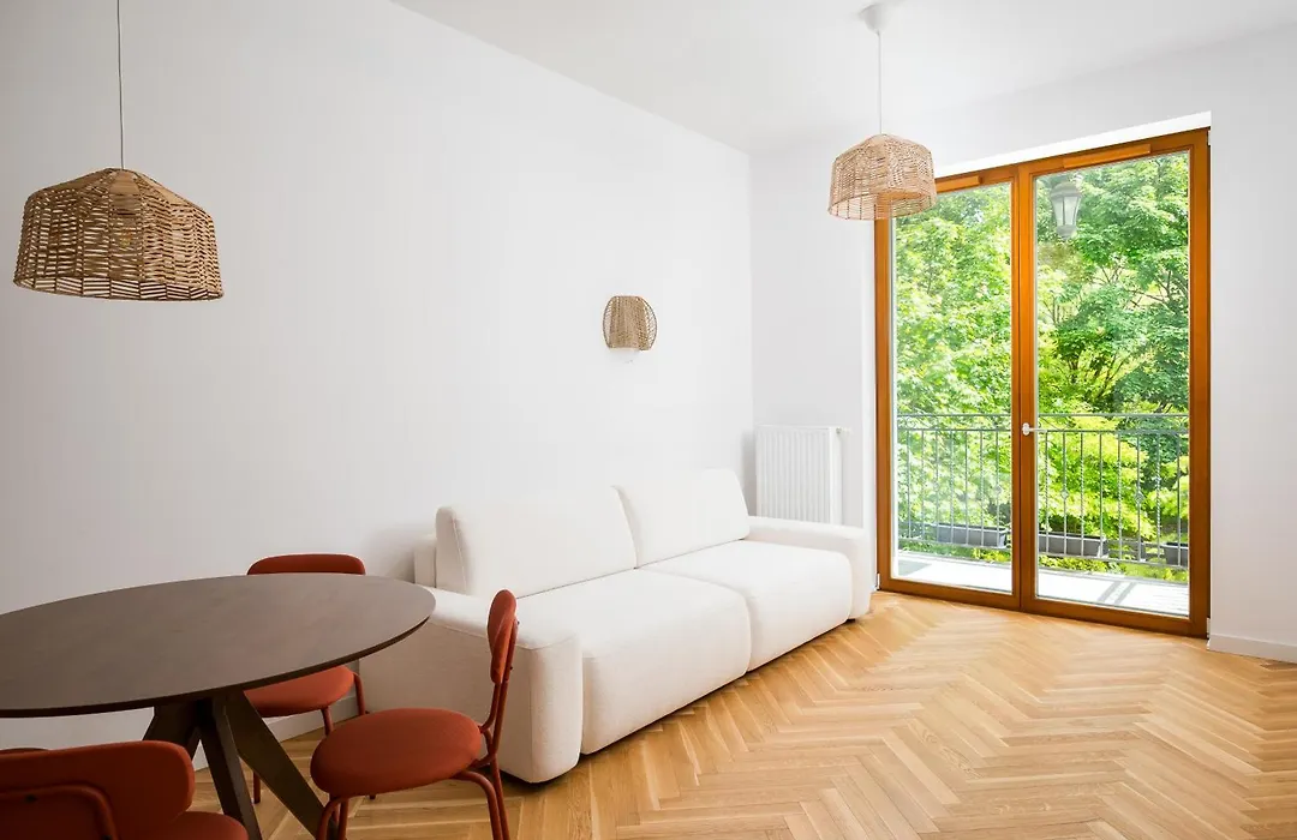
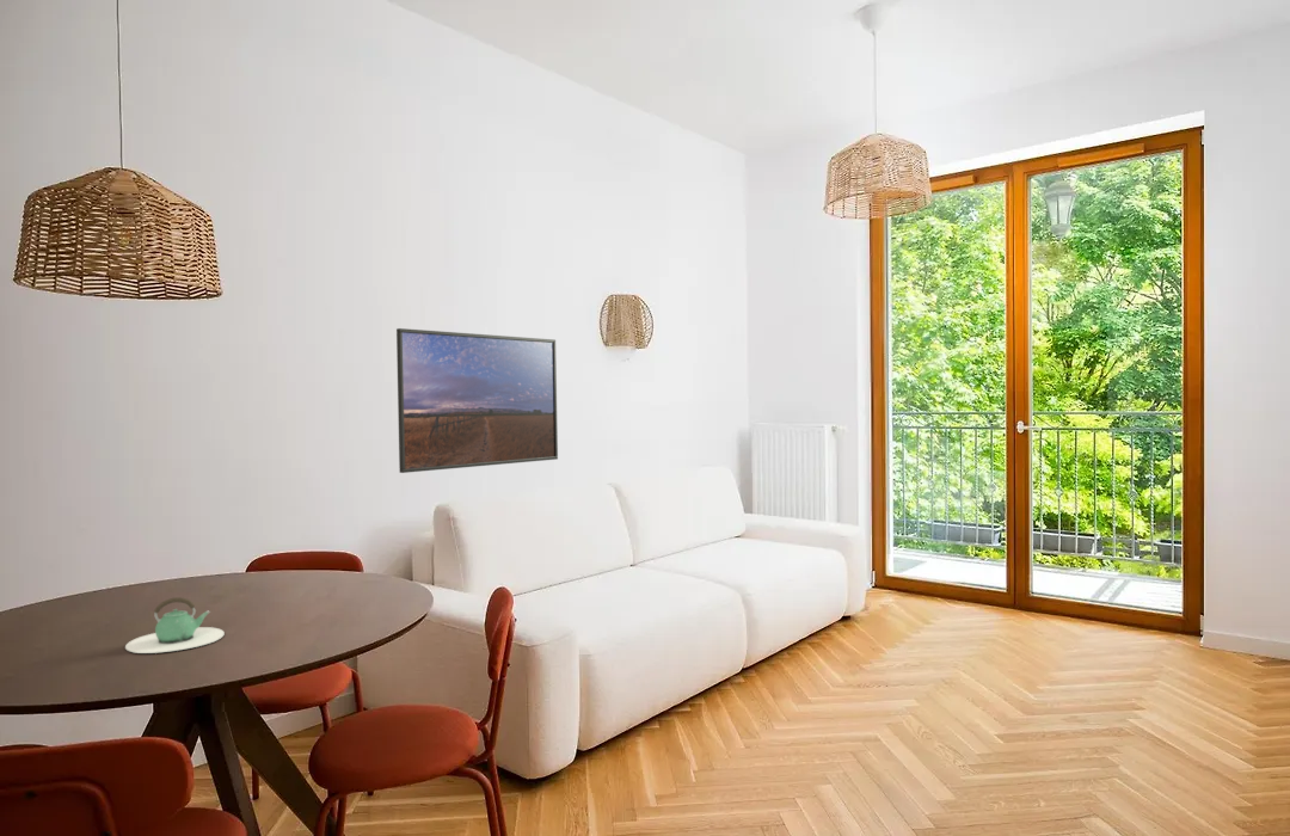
+ teapot (176, 617)
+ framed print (484, 400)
